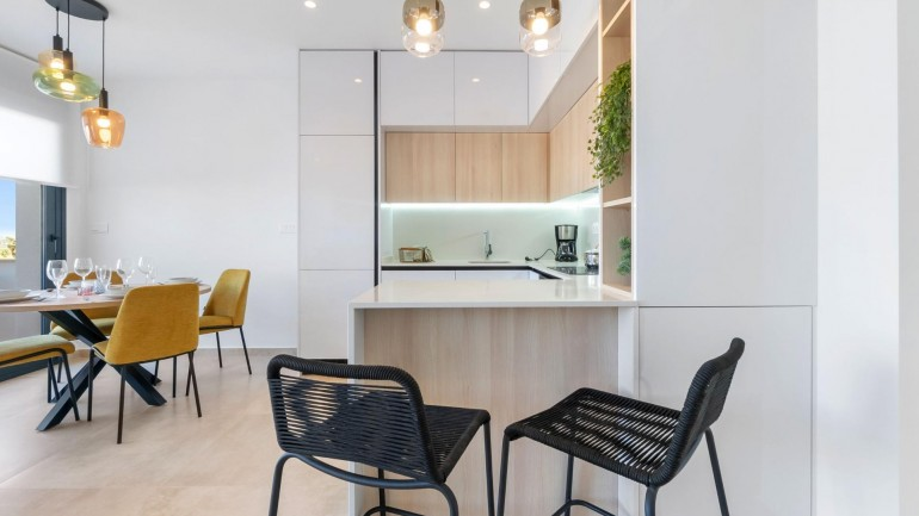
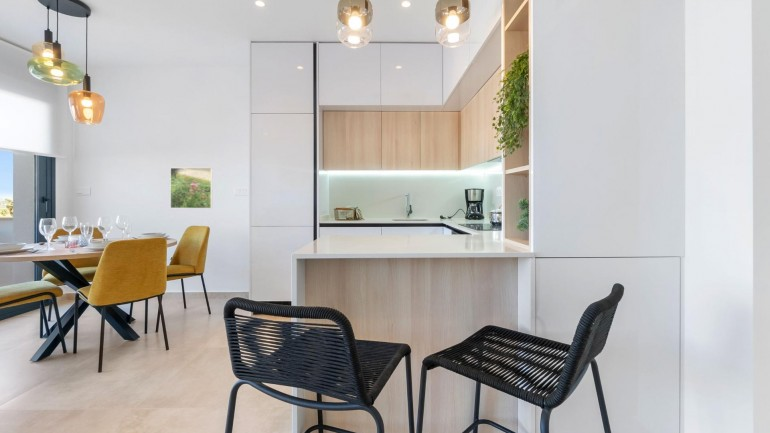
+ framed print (191, 188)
